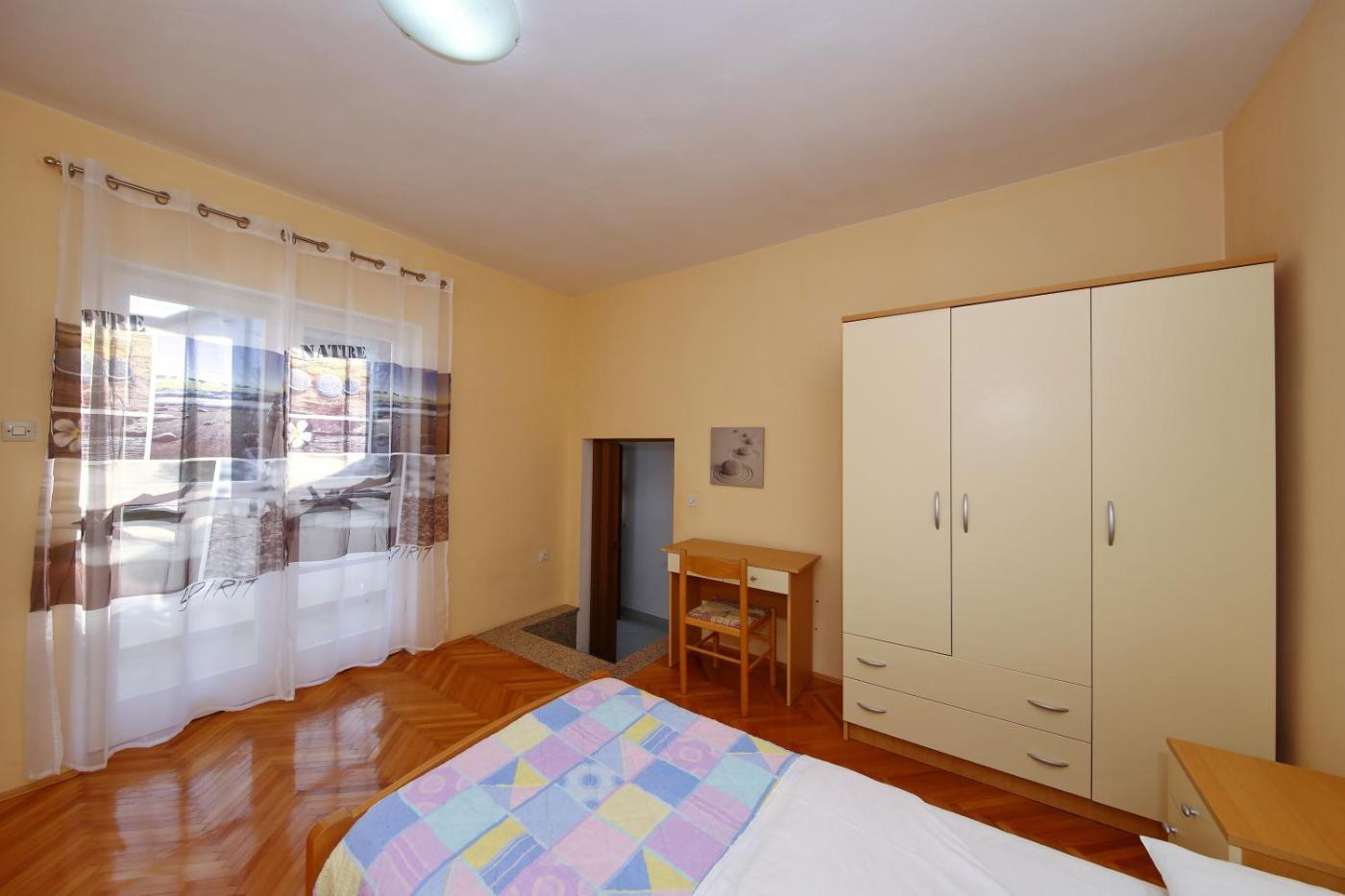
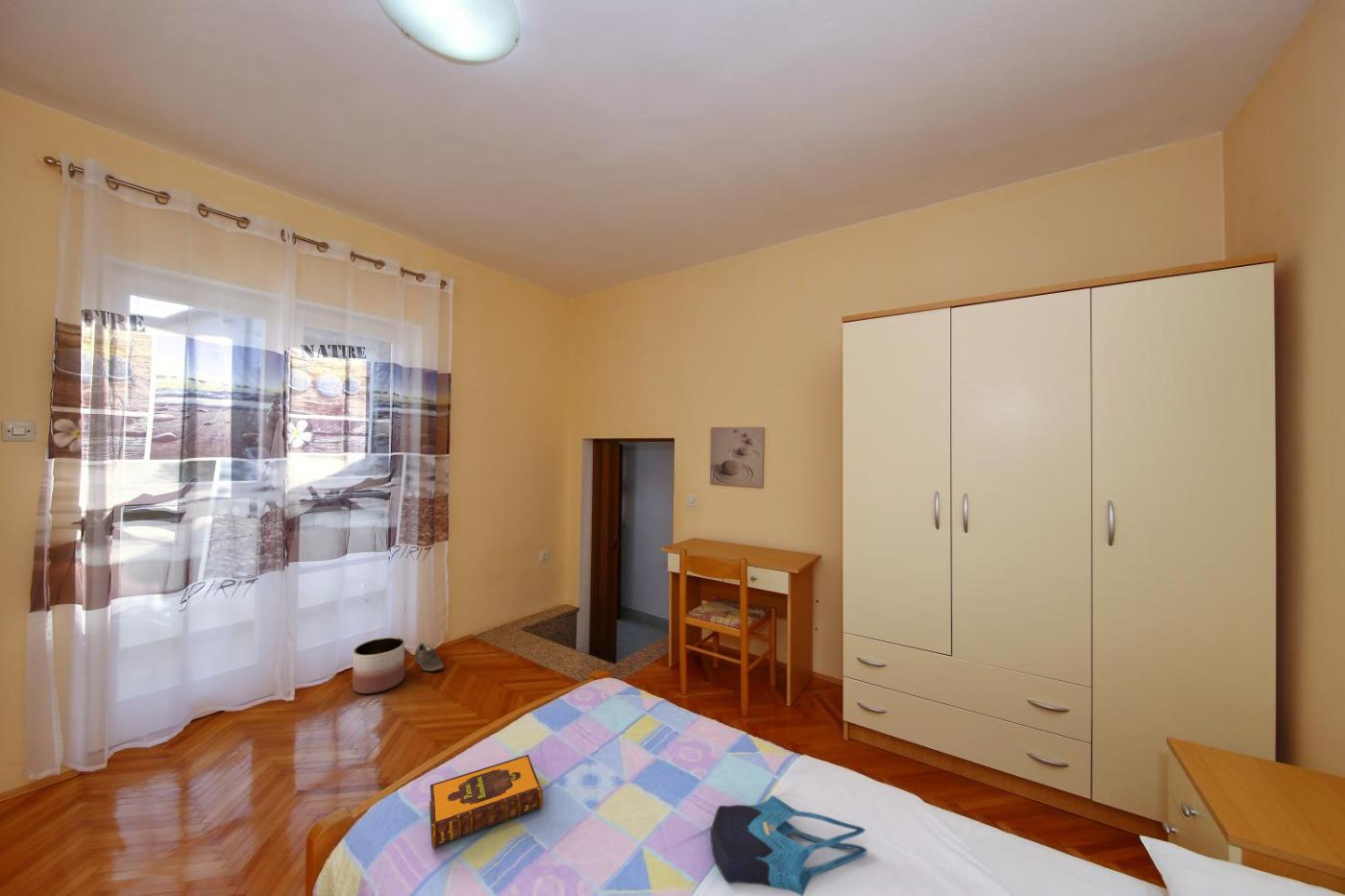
+ sneaker (428, 656)
+ tote bag (789, 840)
+ hardback book (485, 798)
+ planter (379, 665)
